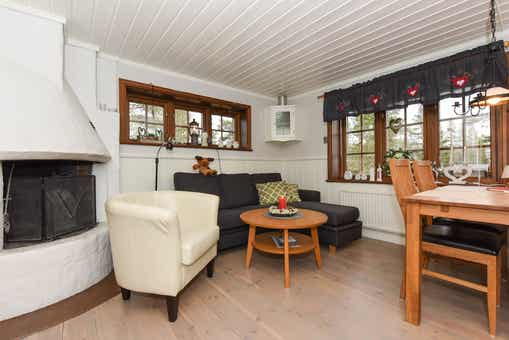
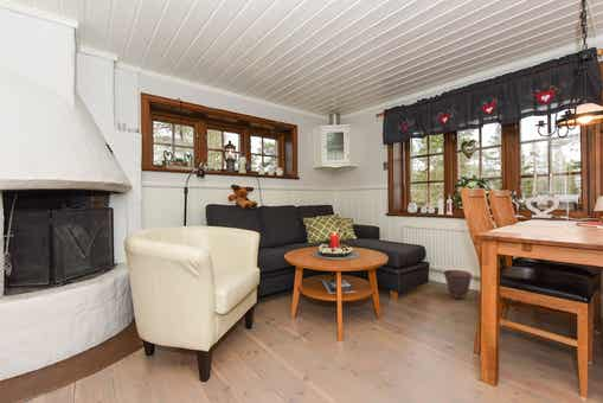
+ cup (457, 284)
